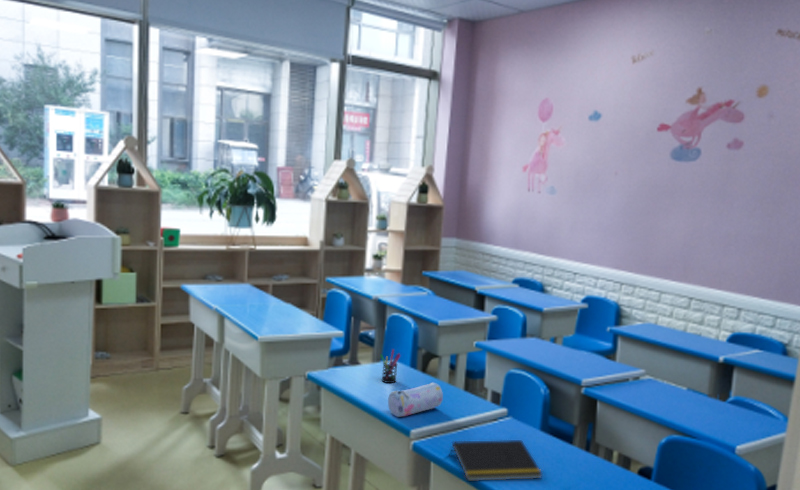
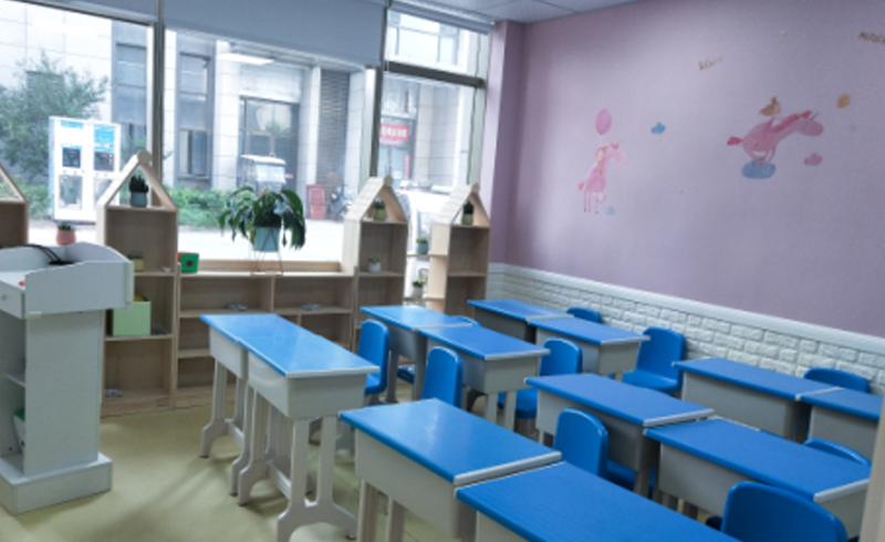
- pen holder (388, 365)
- notepad (496, 459)
- pencil case (415, 398)
